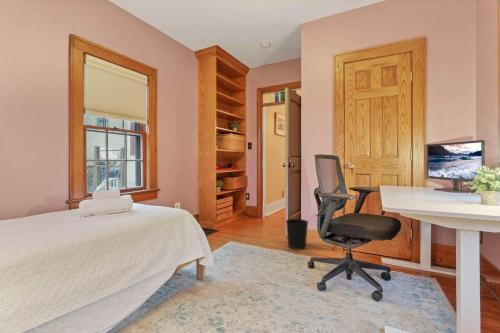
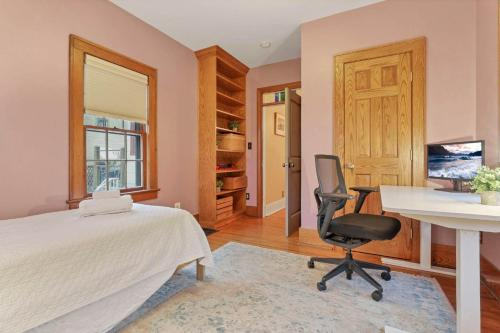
- wastebasket (296, 234)
